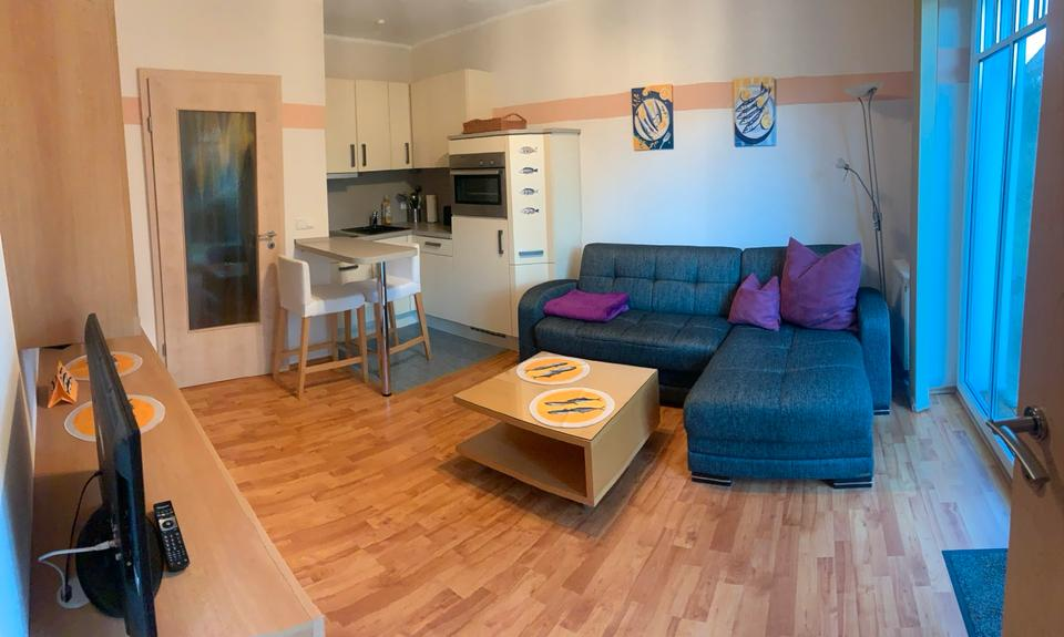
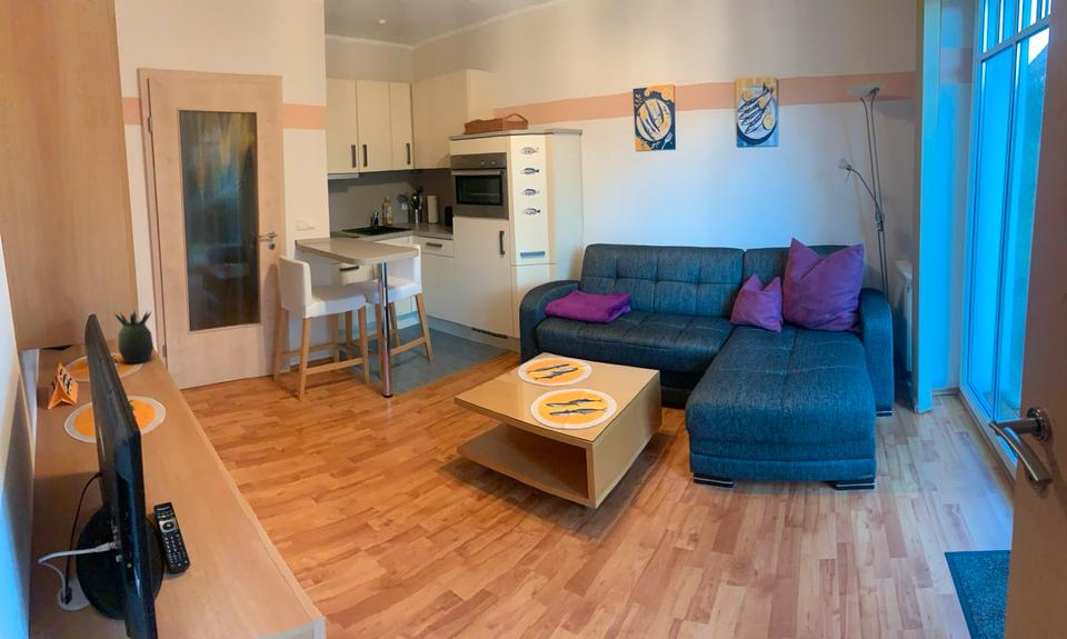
+ succulent plant (134, 336)
